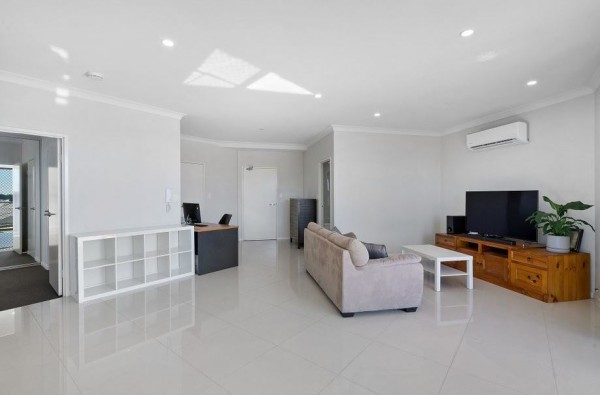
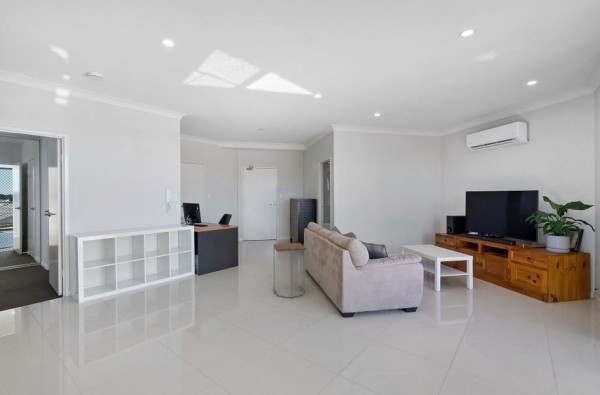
+ side table (292, 268)
